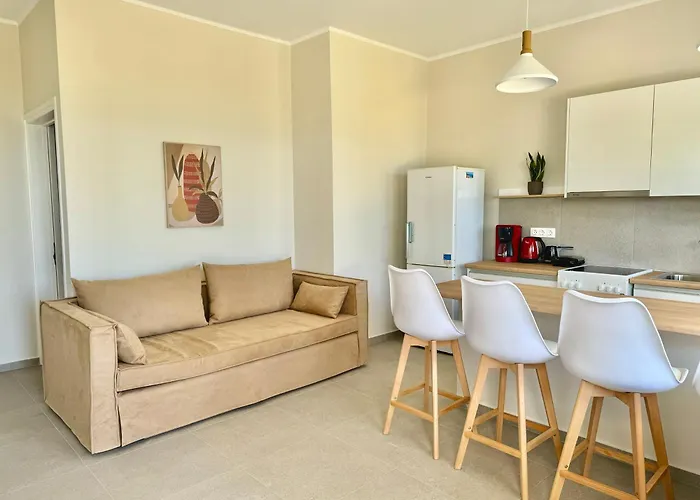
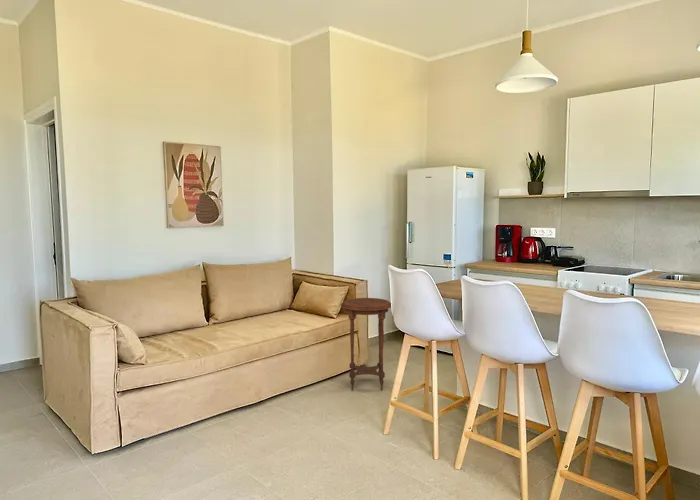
+ side table (379, 343)
